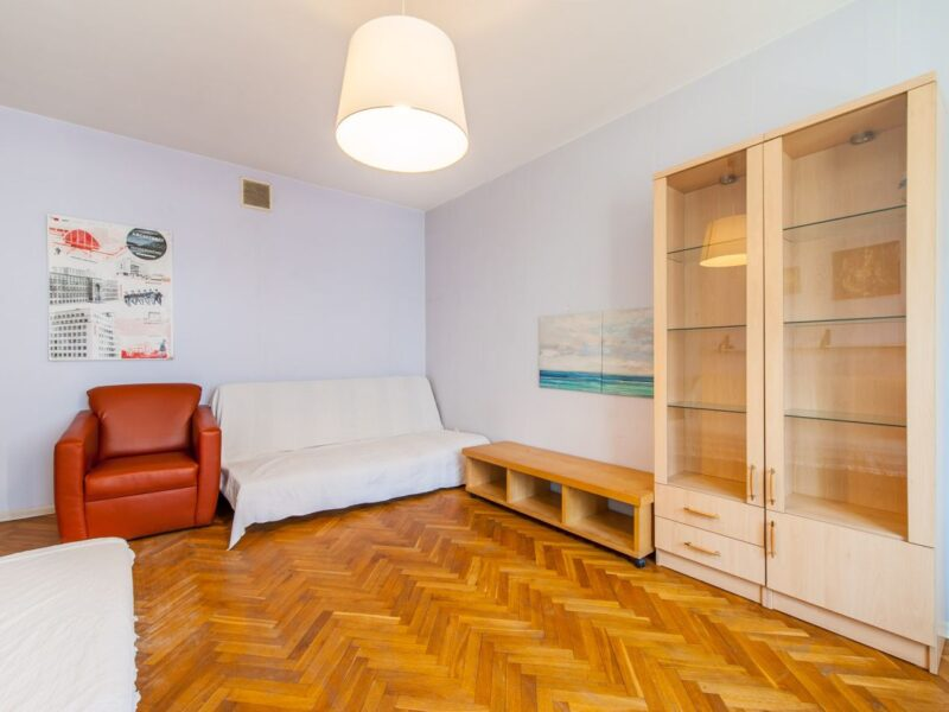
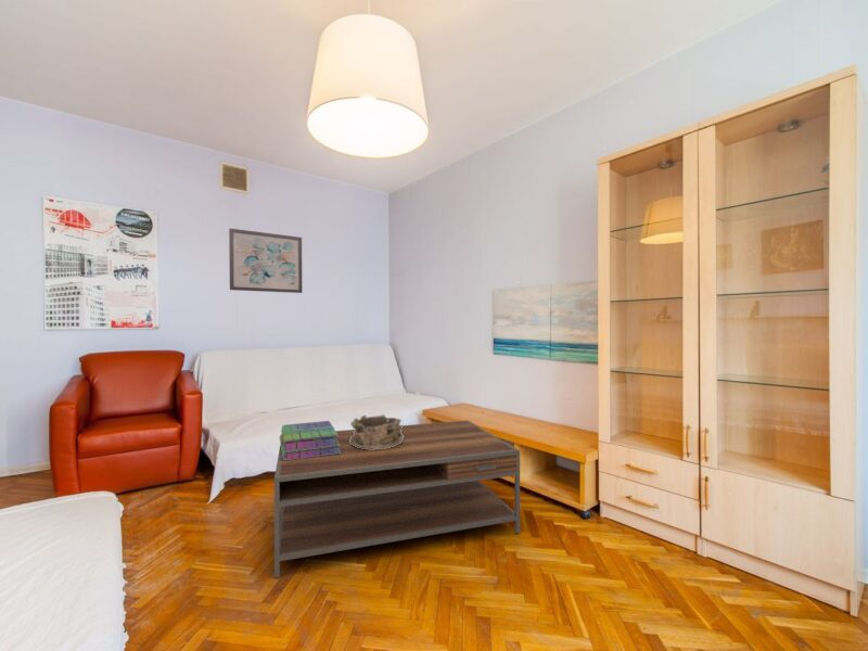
+ stack of books (308, 438)
+ wall art (267, 261)
+ coffee table (394, 482)
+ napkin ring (376, 429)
